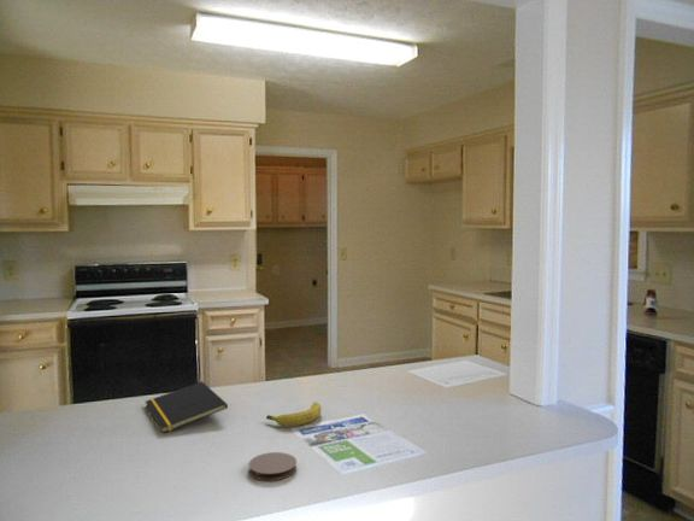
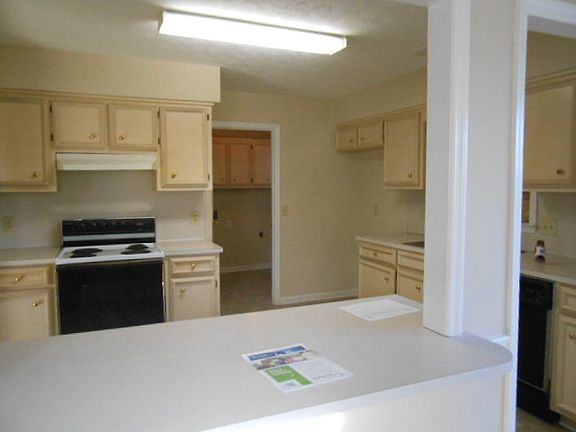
- coaster (272, 466)
- notepad (184, 404)
- fruit (294, 414)
